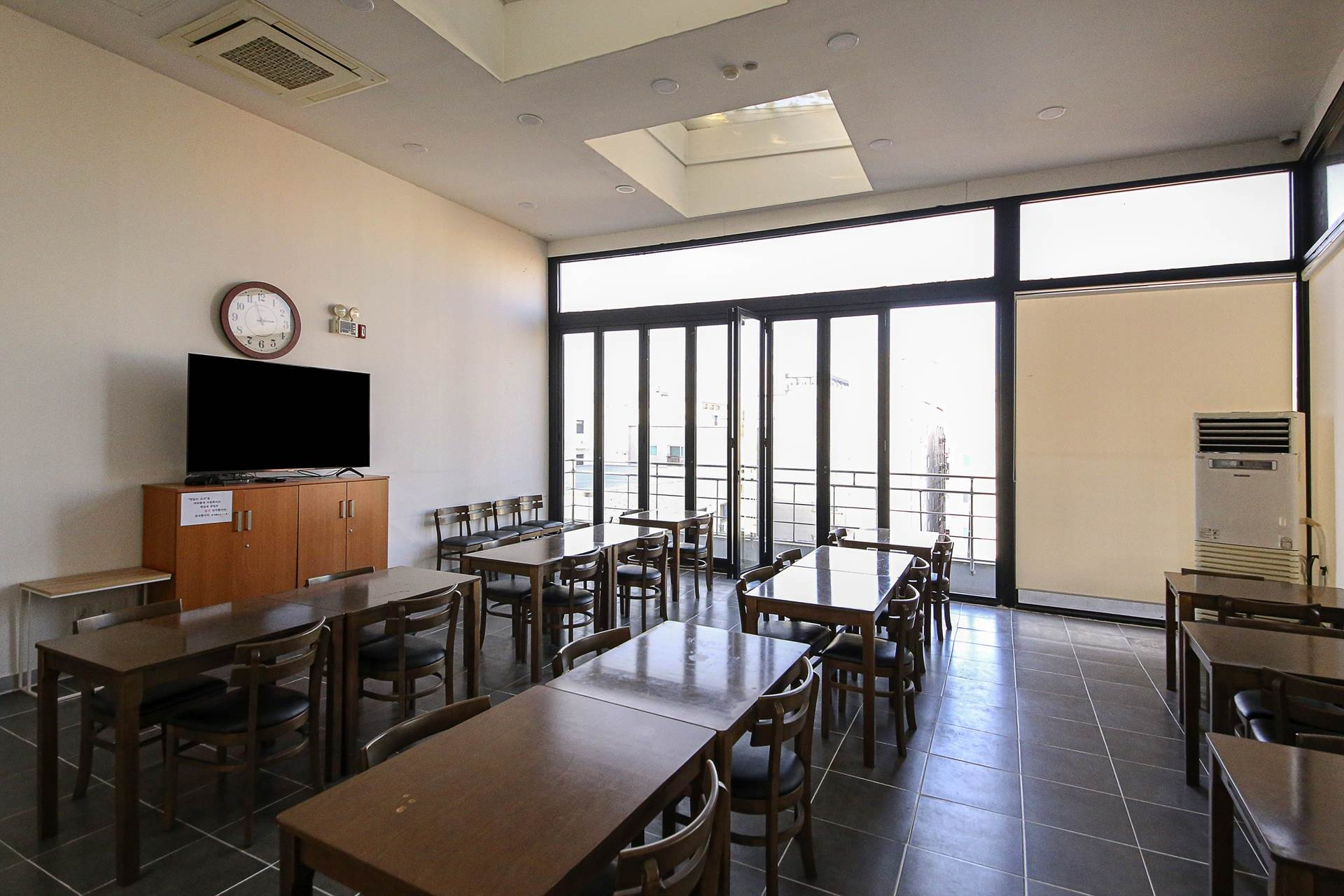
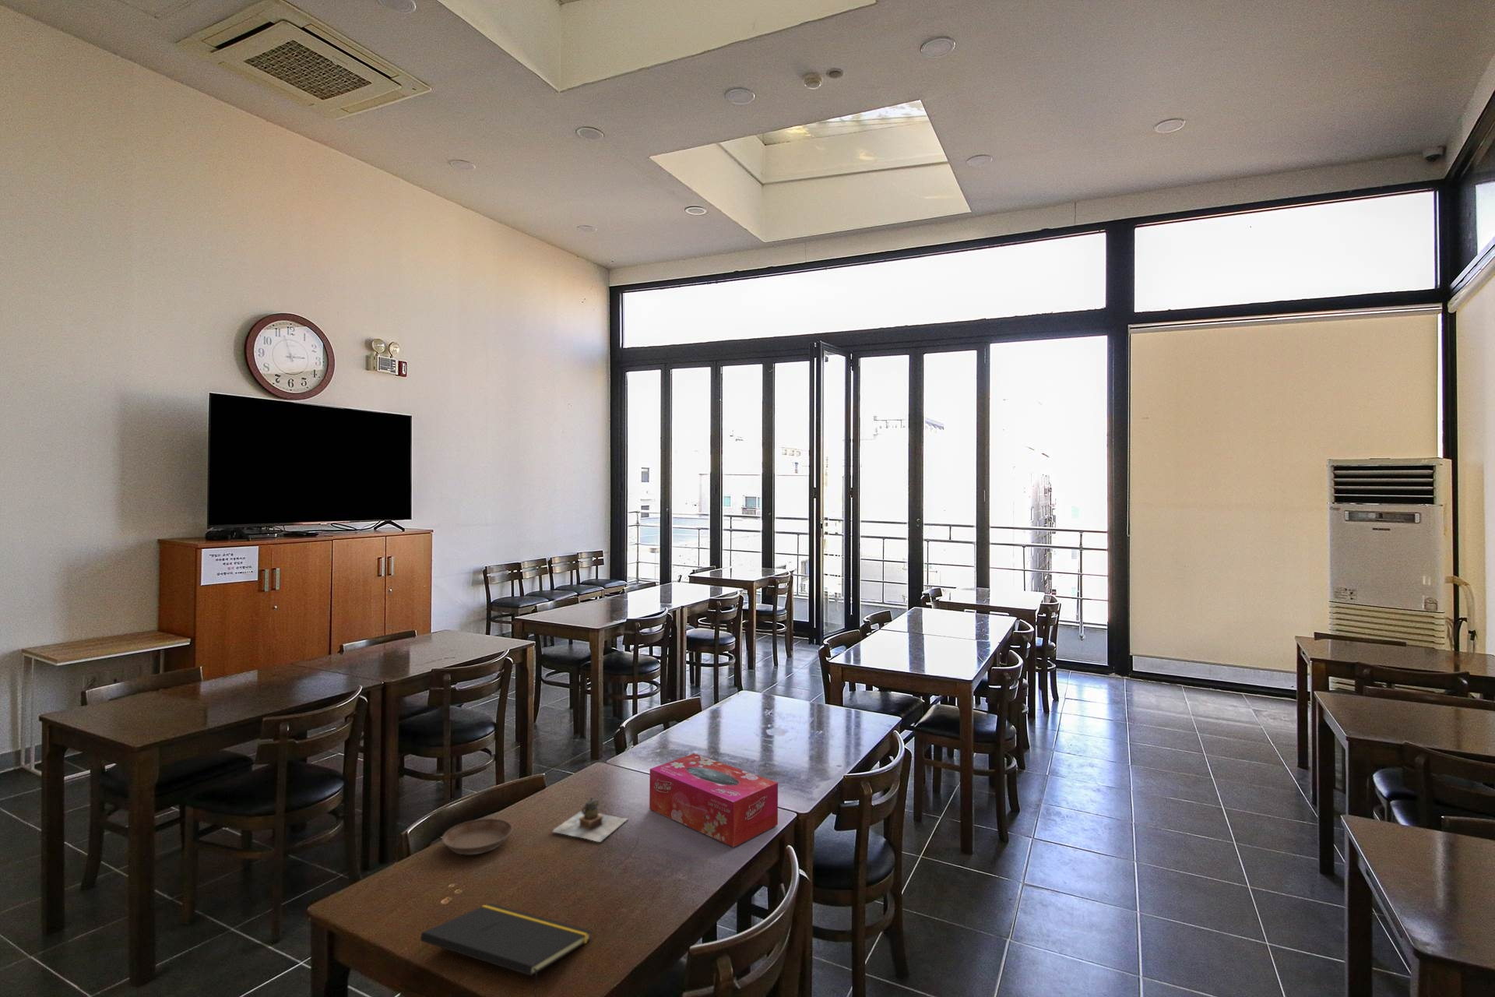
+ tissue box (712, 796)
+ notepad (507, 936)
+ saucer (477, 838)
+ teapot (591, 811)
